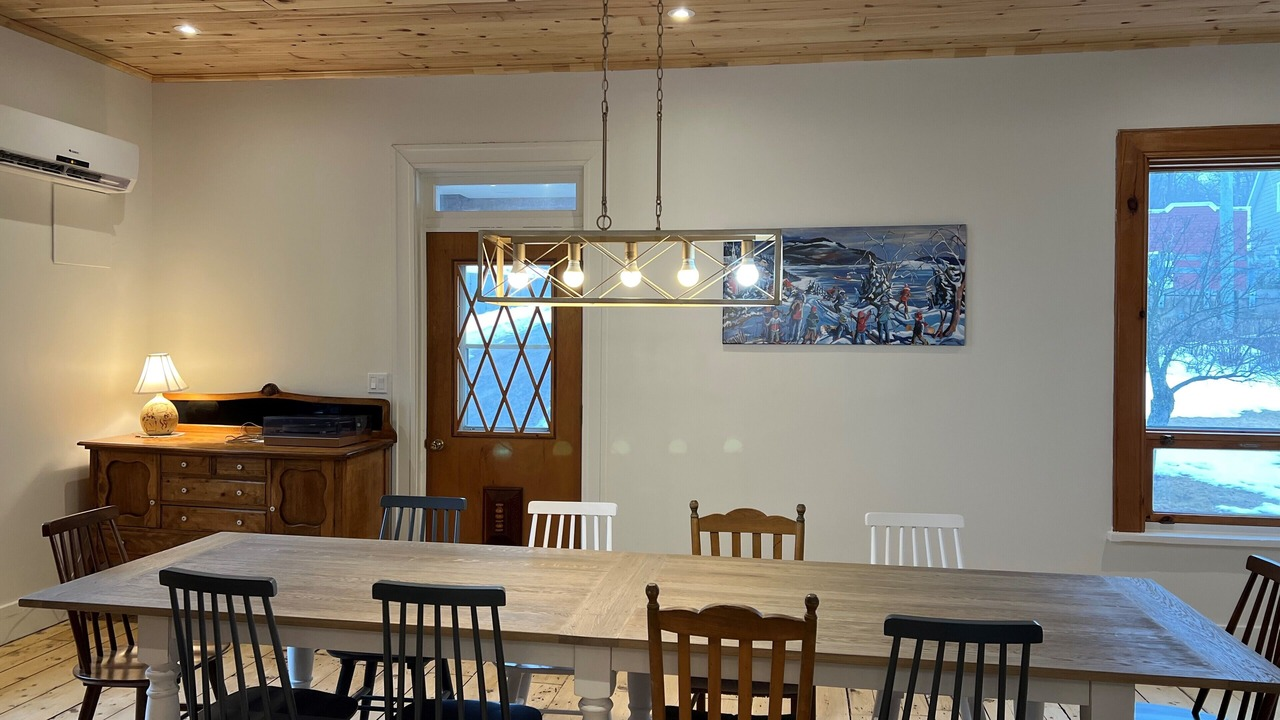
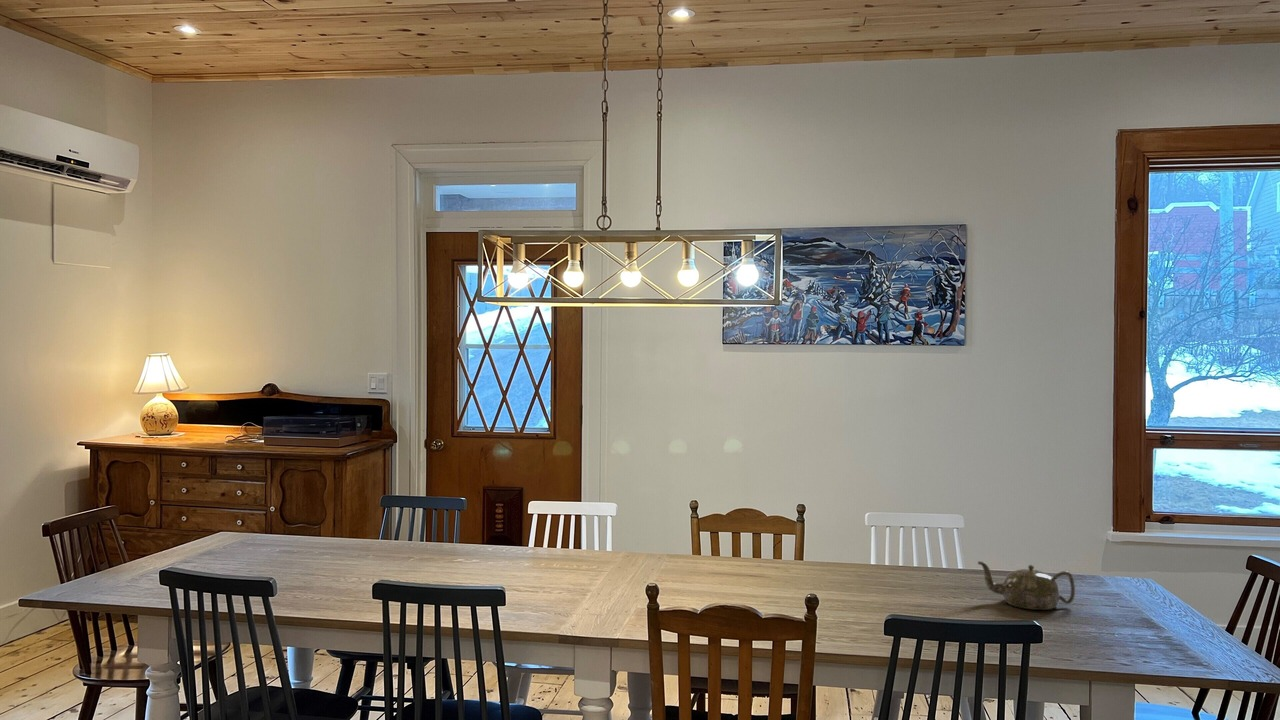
+ teapot (1025, 583)
